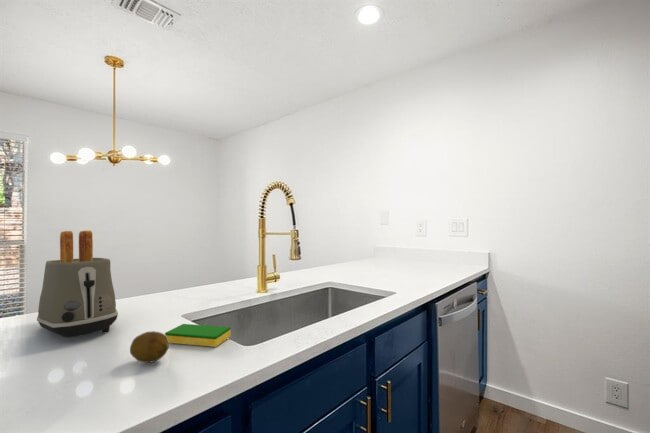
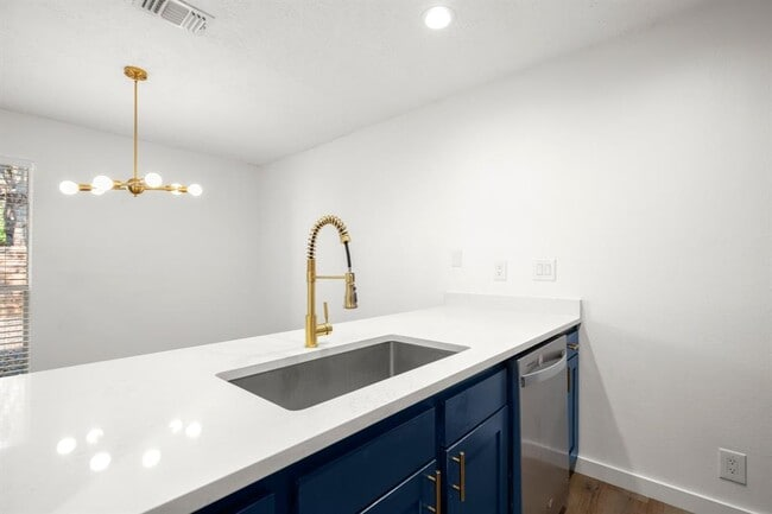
- dish sponge (198, 334)
- toaster (77, 279)
- fruit (150, 346)
